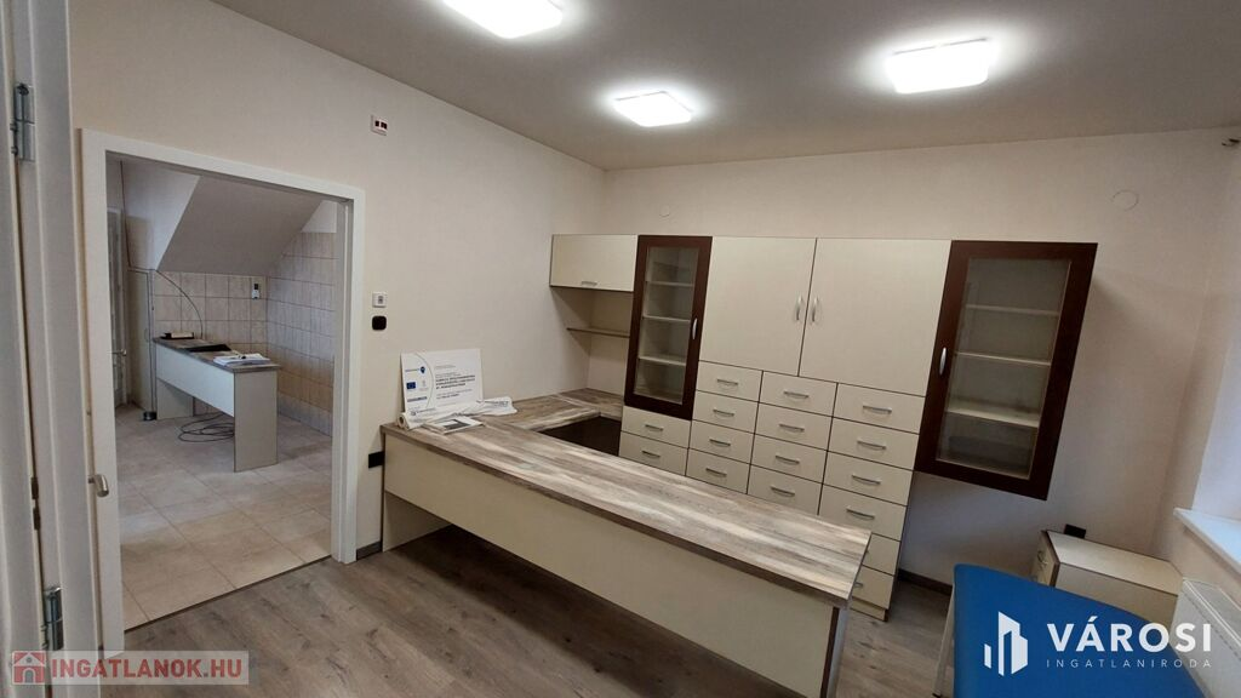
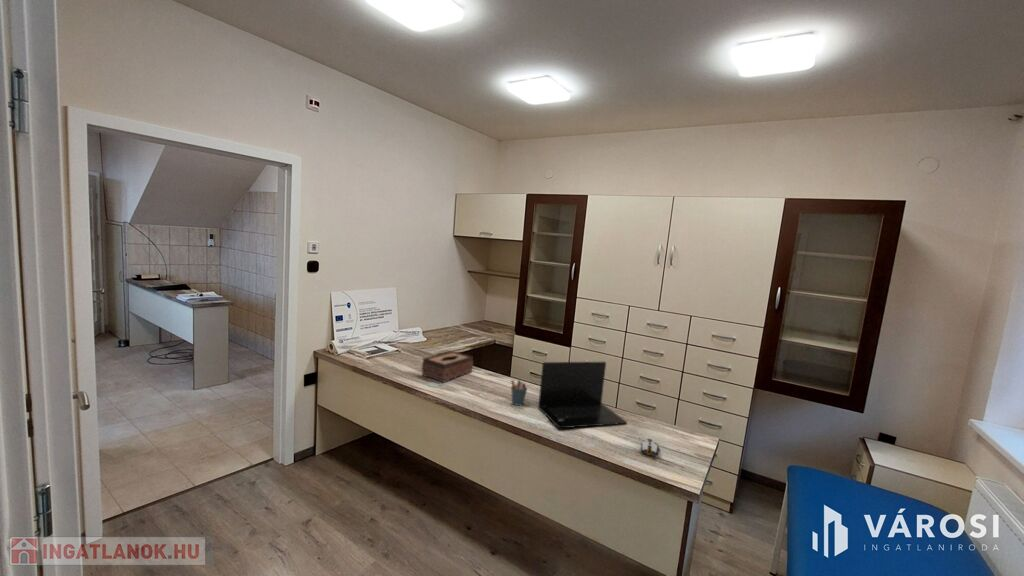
+ pen holder (518, 391)
+ tissue box (448, 365)
+ laptop (584, 392)
+ computer mouse (651, 448)
